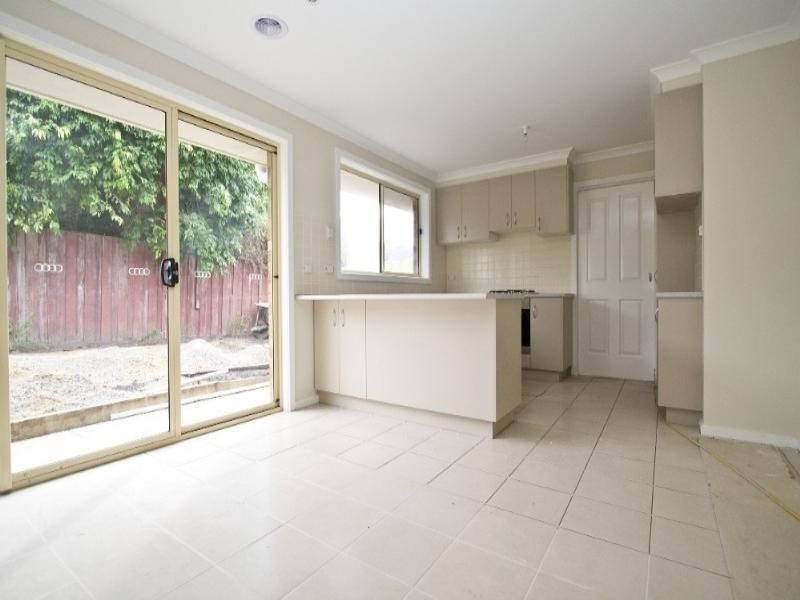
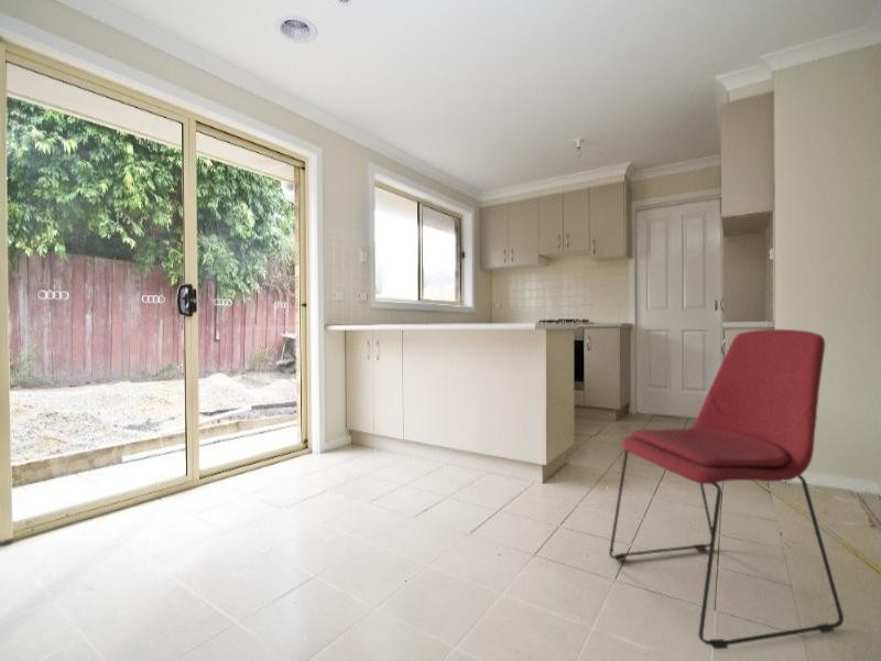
+ chair (717, 458)
